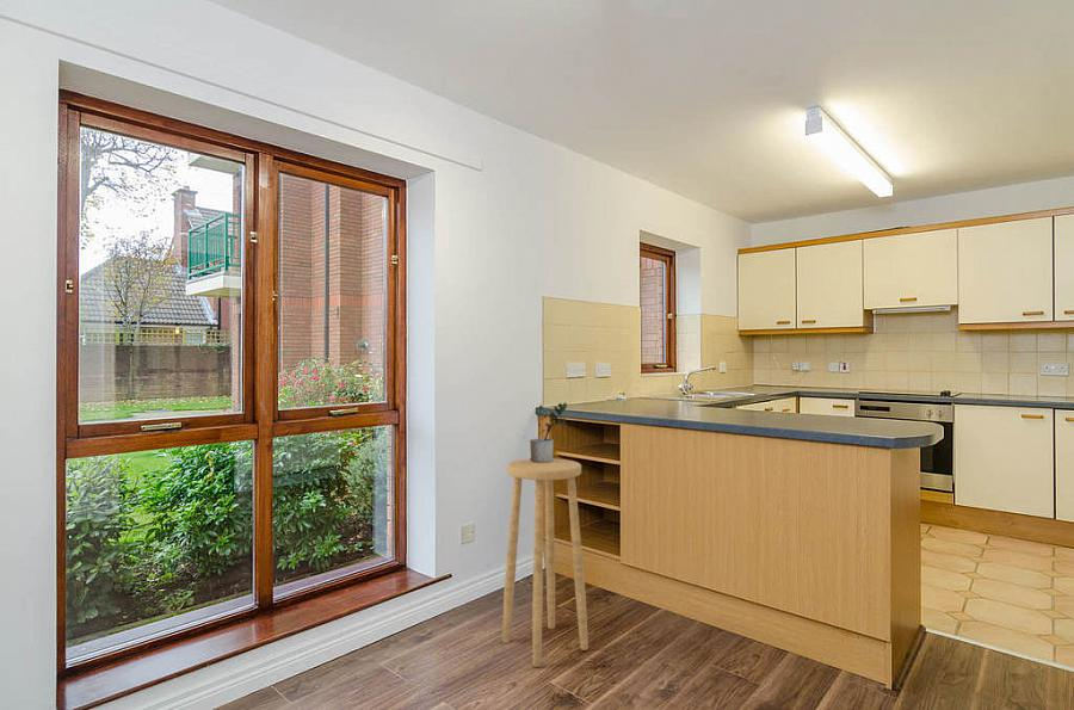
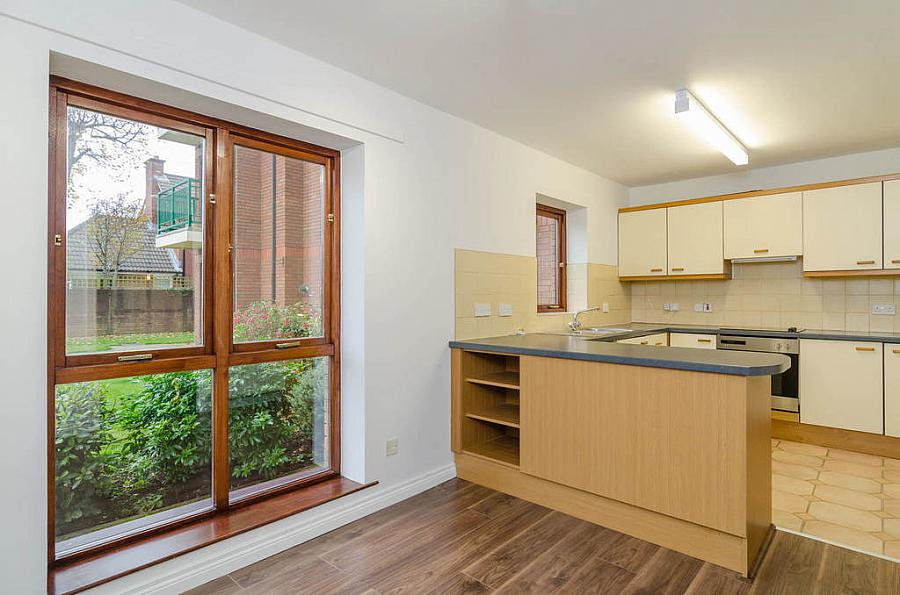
- stool (542, 554)
- potted plant (548, 431)
